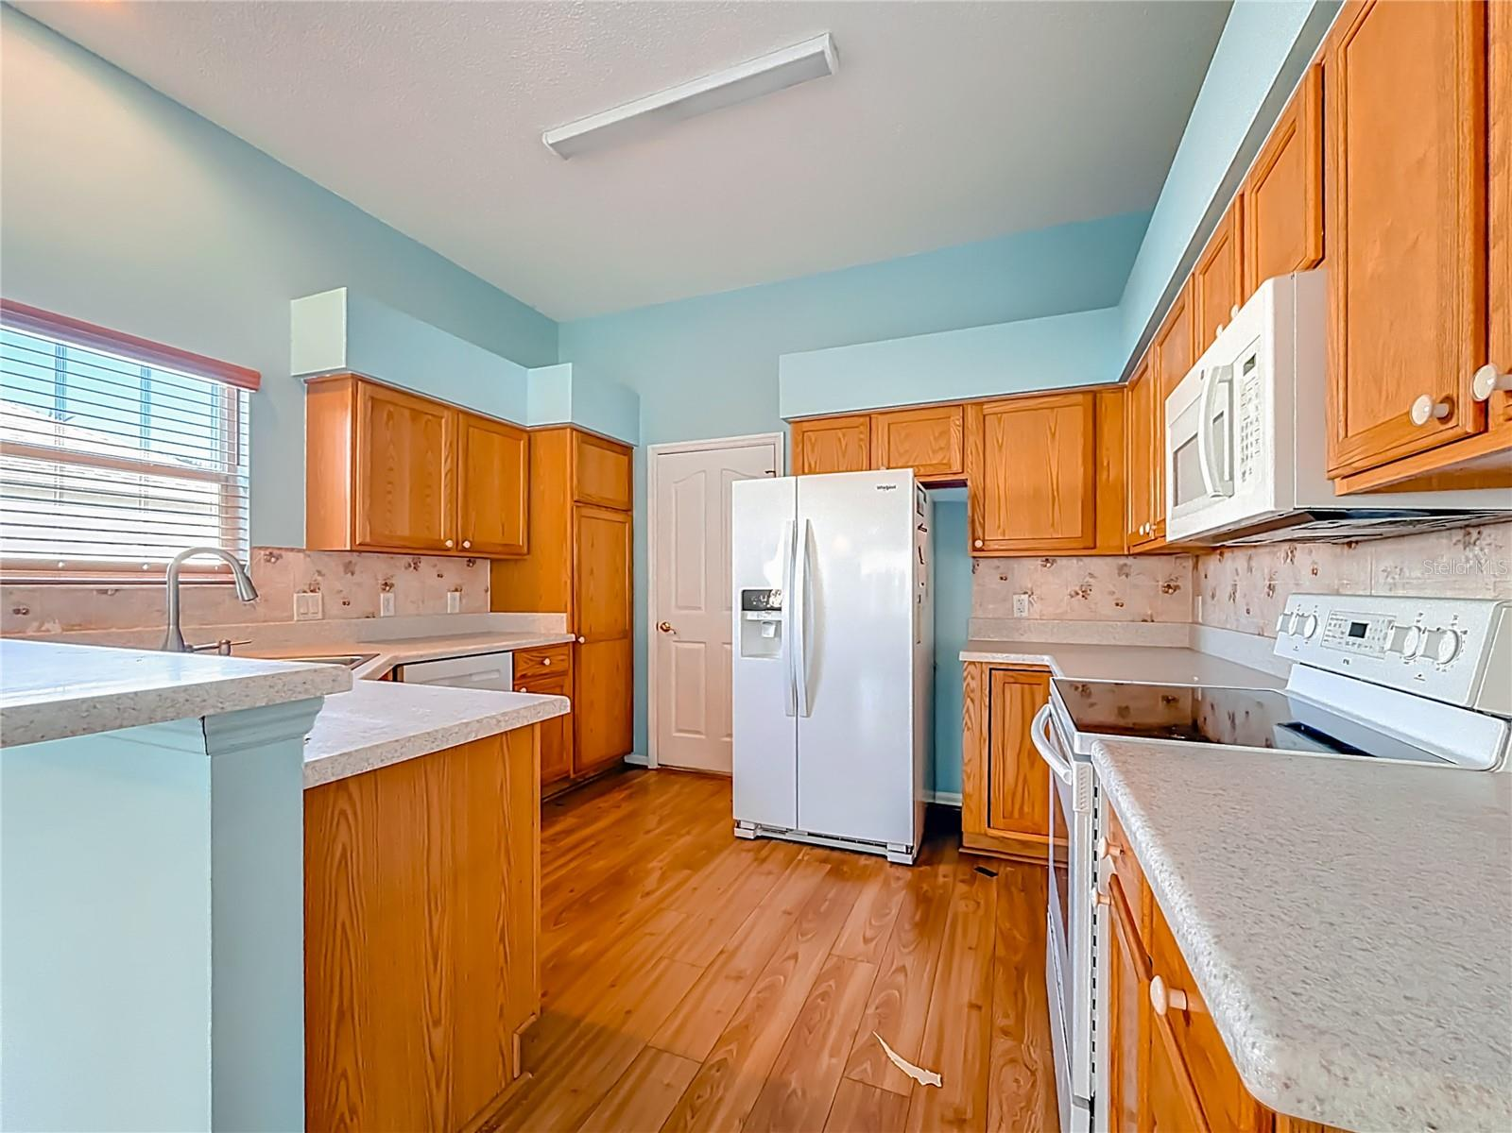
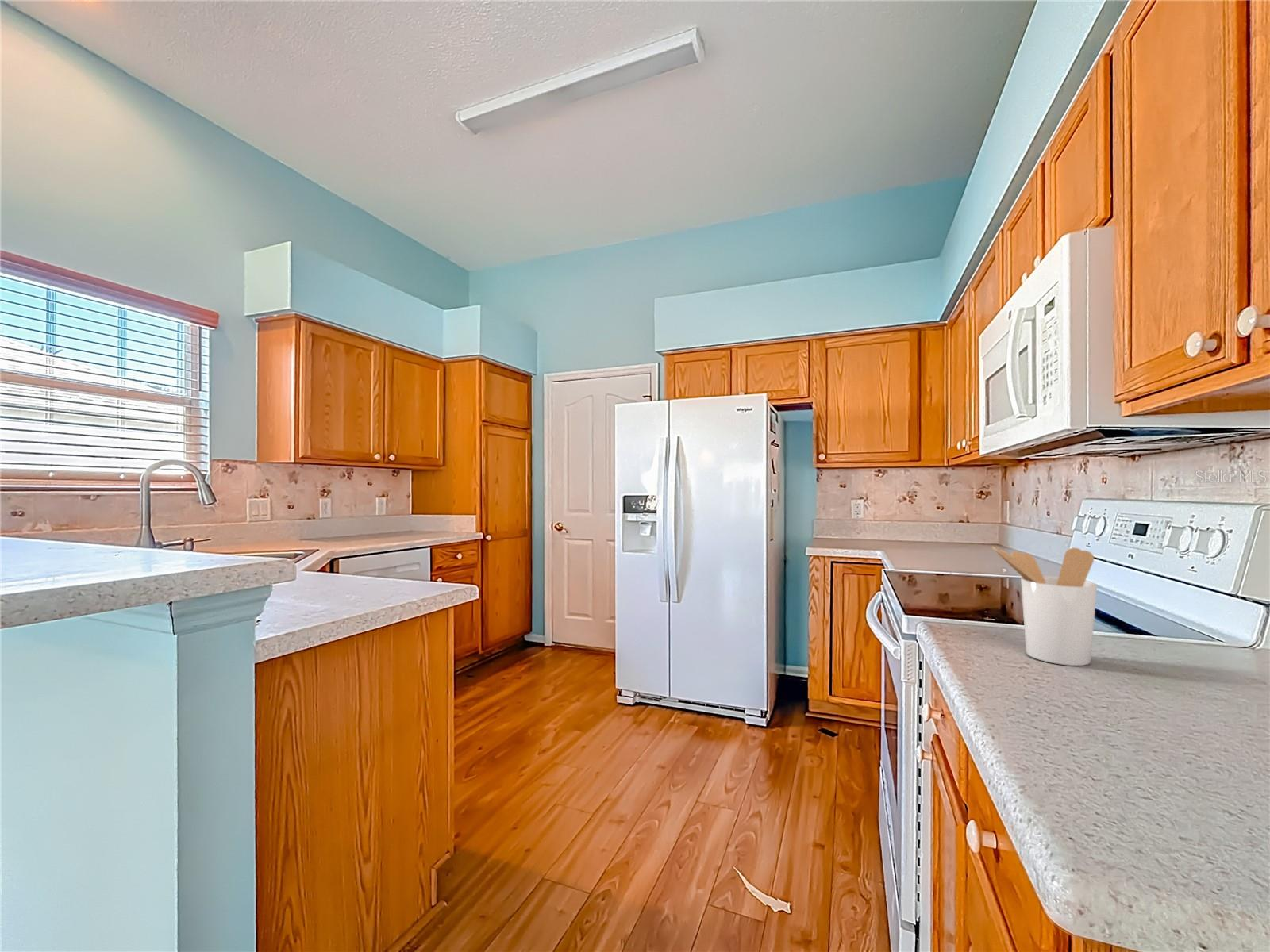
+ utensil holder (1040, 600)
